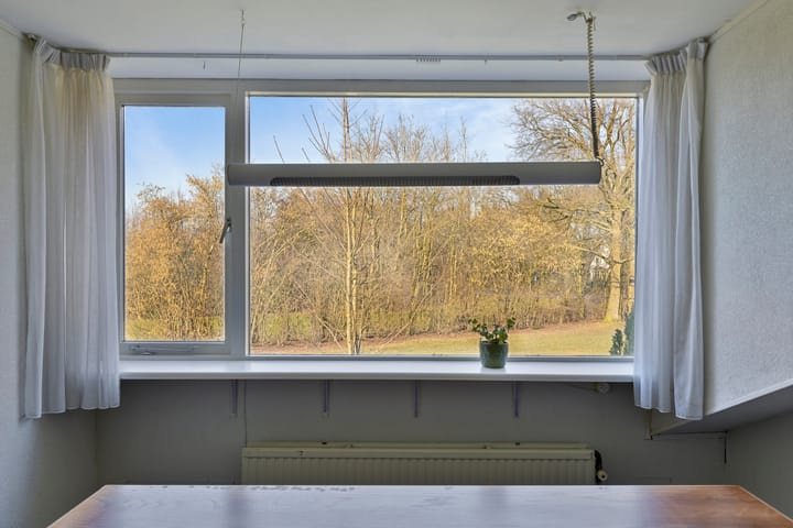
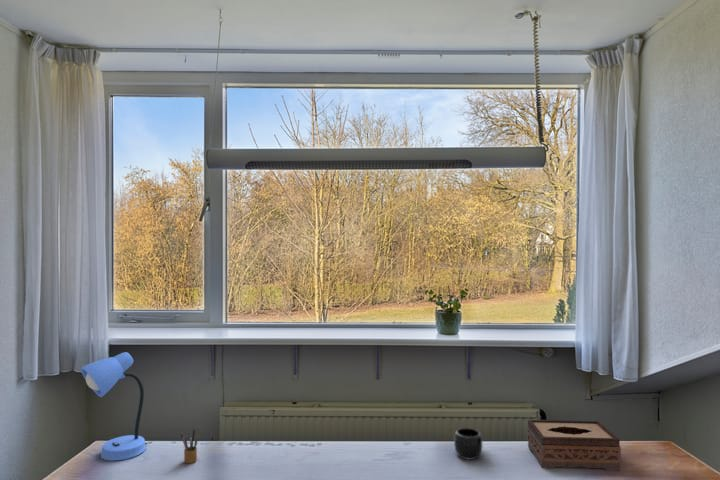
+ tissue box (571, 443)
+ pencil box (190, 445)
+ mug (471, 443)
+ desk lamp (104, 394)
